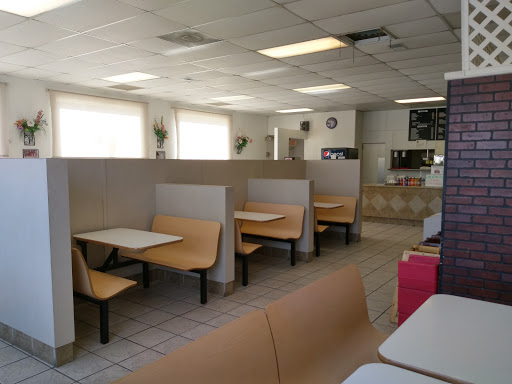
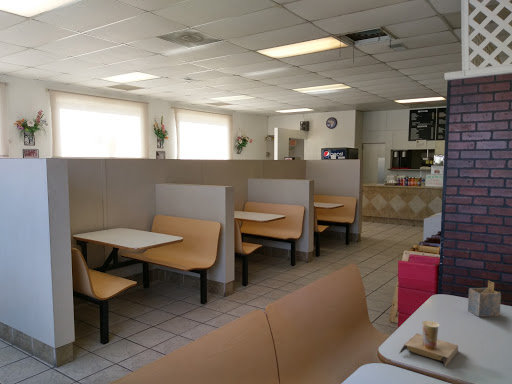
+ cup (429, 338)
+ napkin holder (484, 297)
